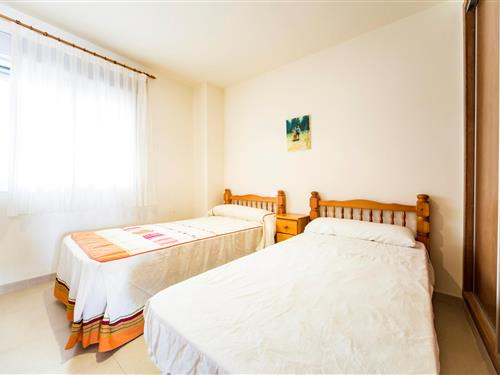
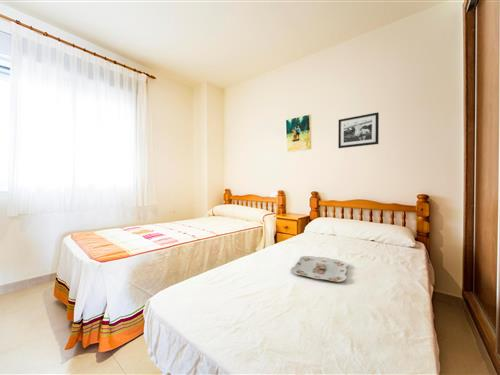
+ serving tray (320, 267)
+ picture frame (357, 131)
